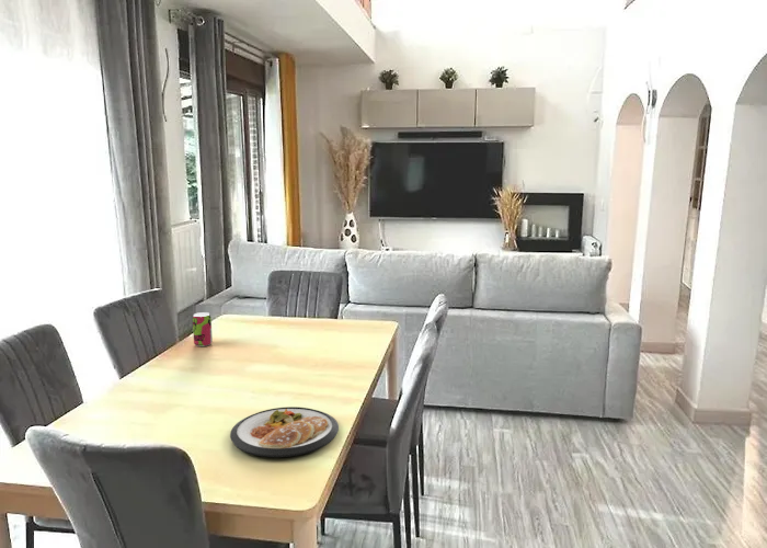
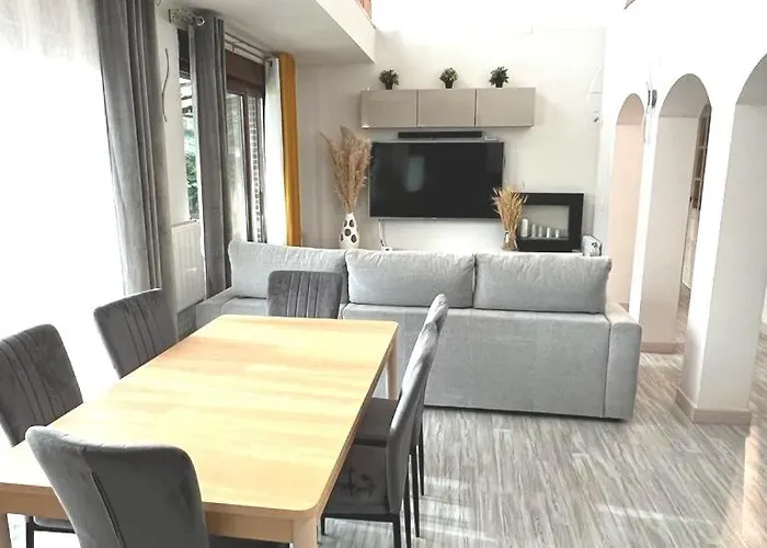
- dish (285, 426)
- beverage can (202, 329)
